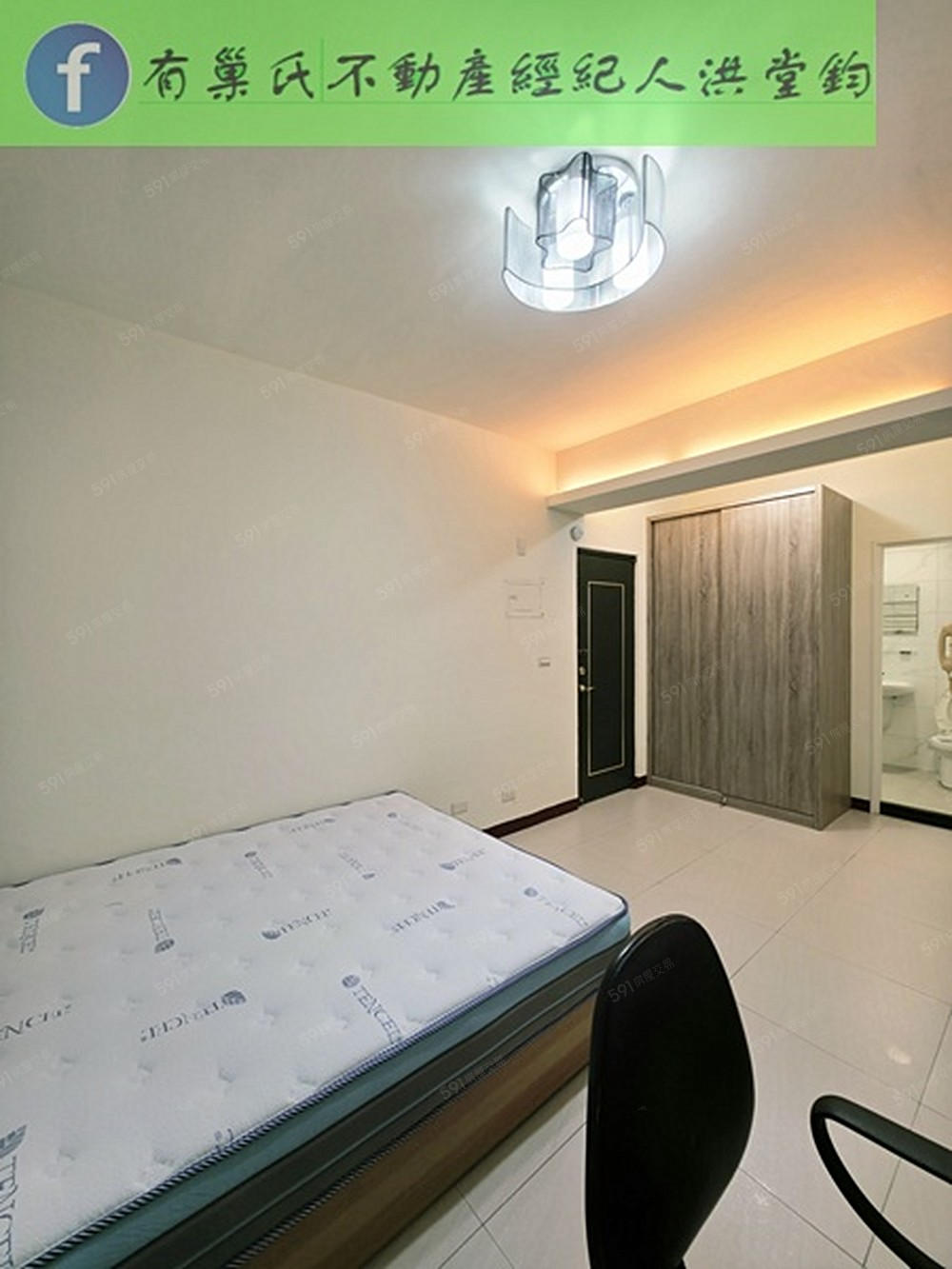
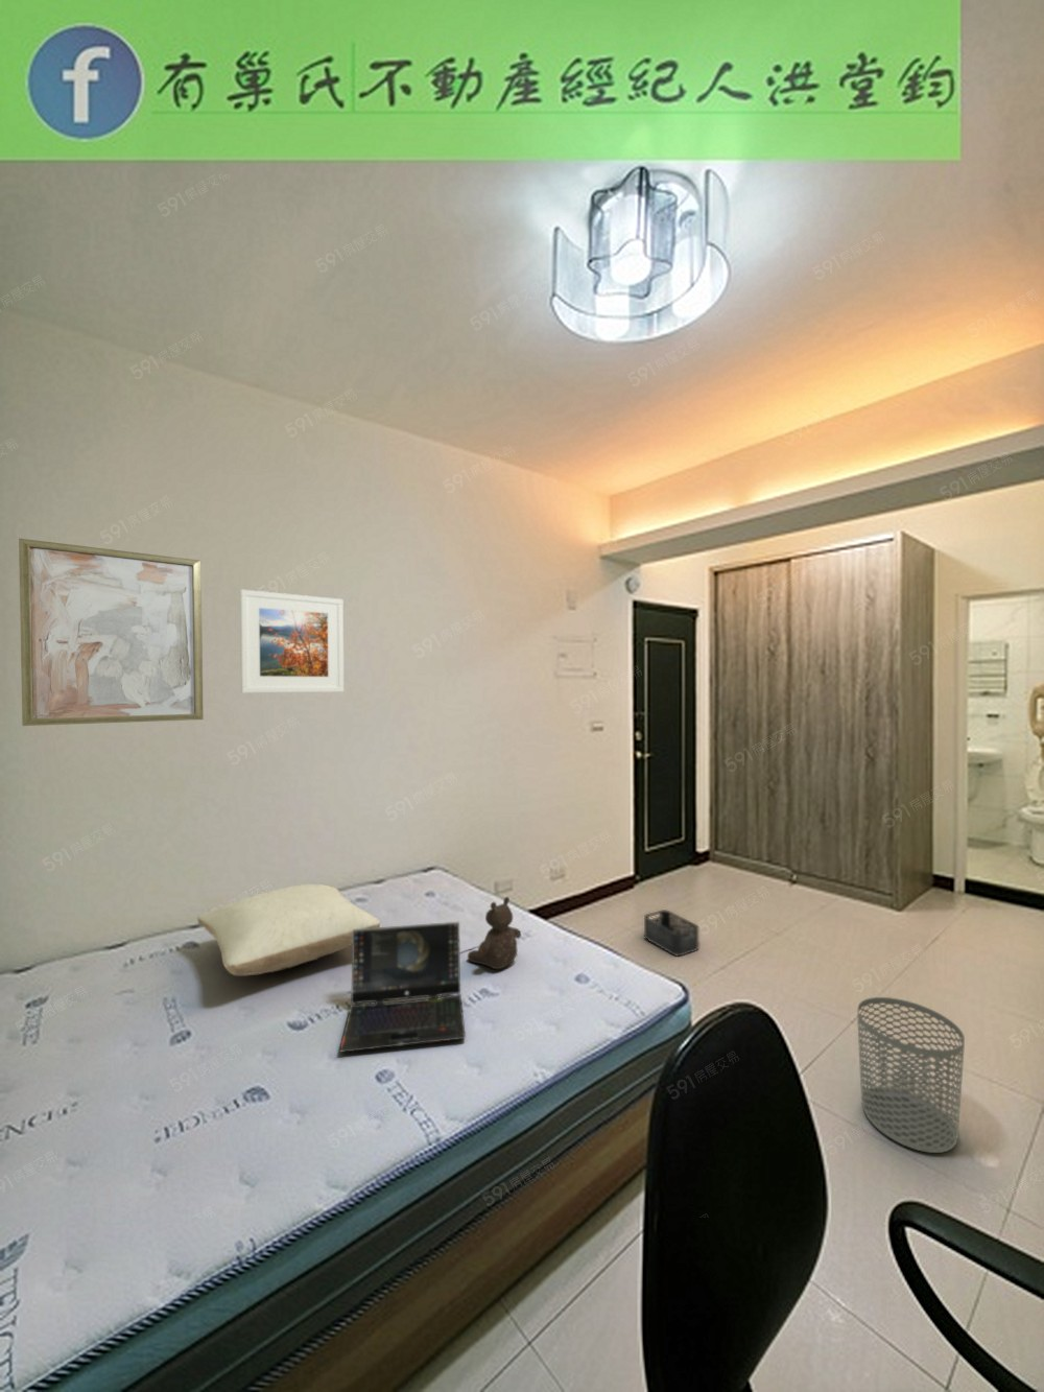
+ wall art (118, 636)
+ laptop computer (405, 983)
+ stuffed bear (492, 929)
+ storage bin (670, 931)
+ waste bin (907, 1071)
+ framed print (294, 643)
+ pillow (288, 927)
